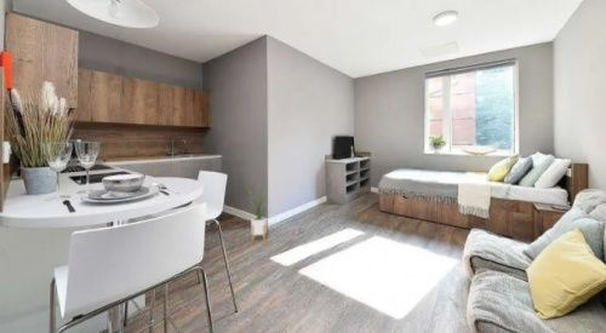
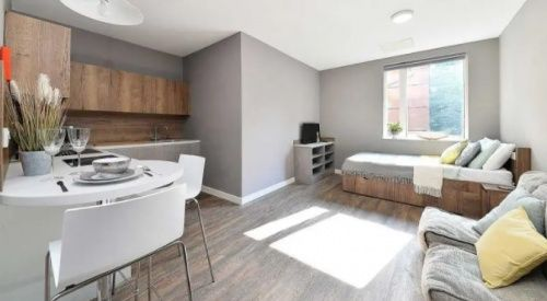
- house plant (258, 211)
